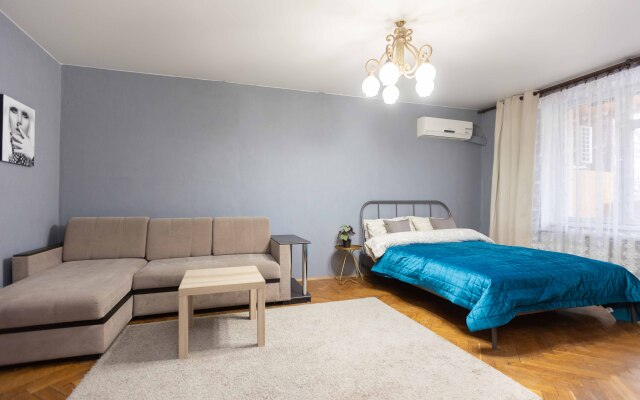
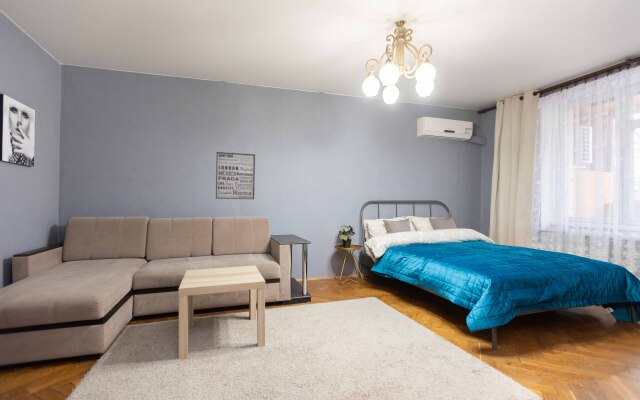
+ wall art (235, 176)
